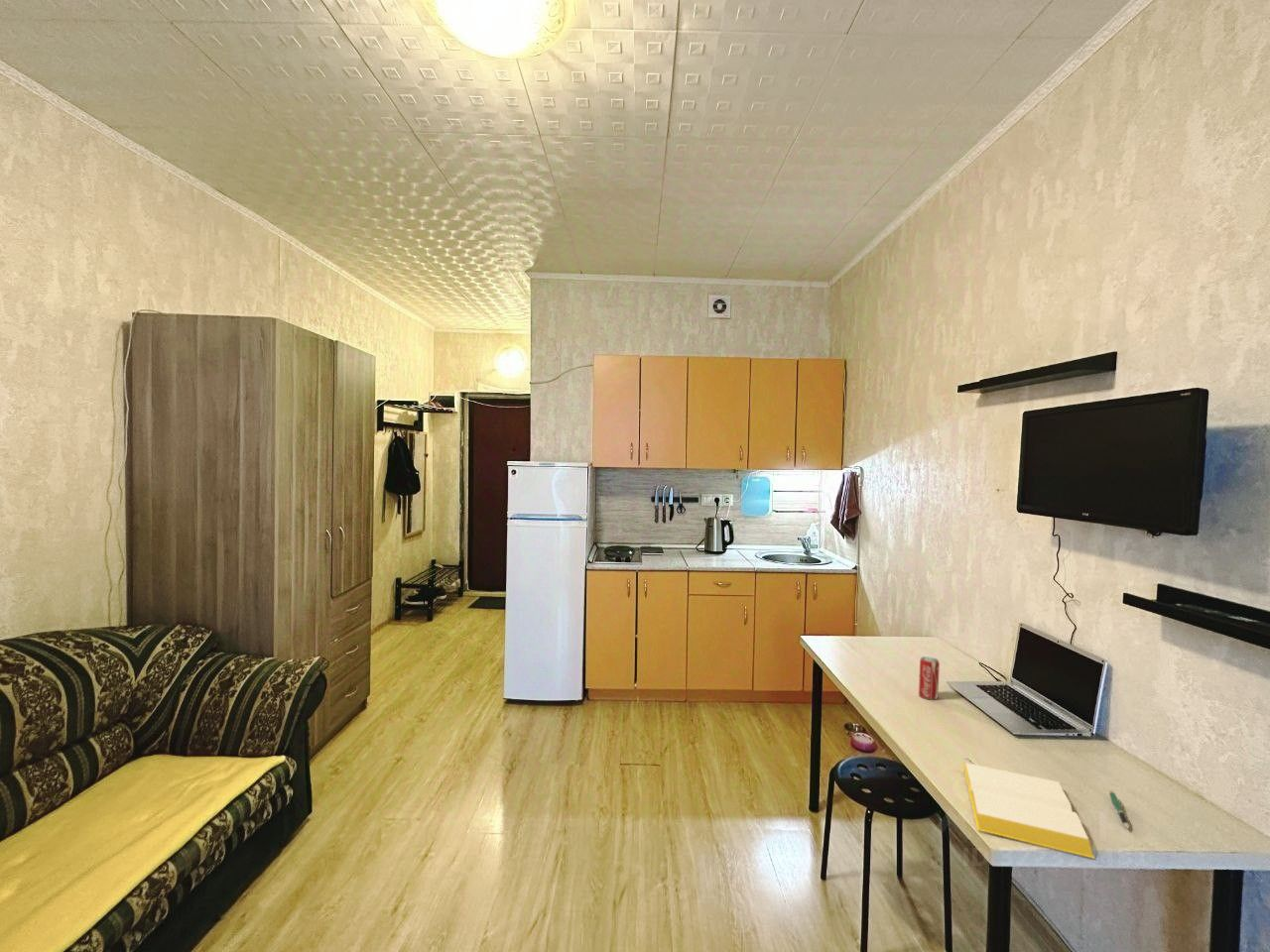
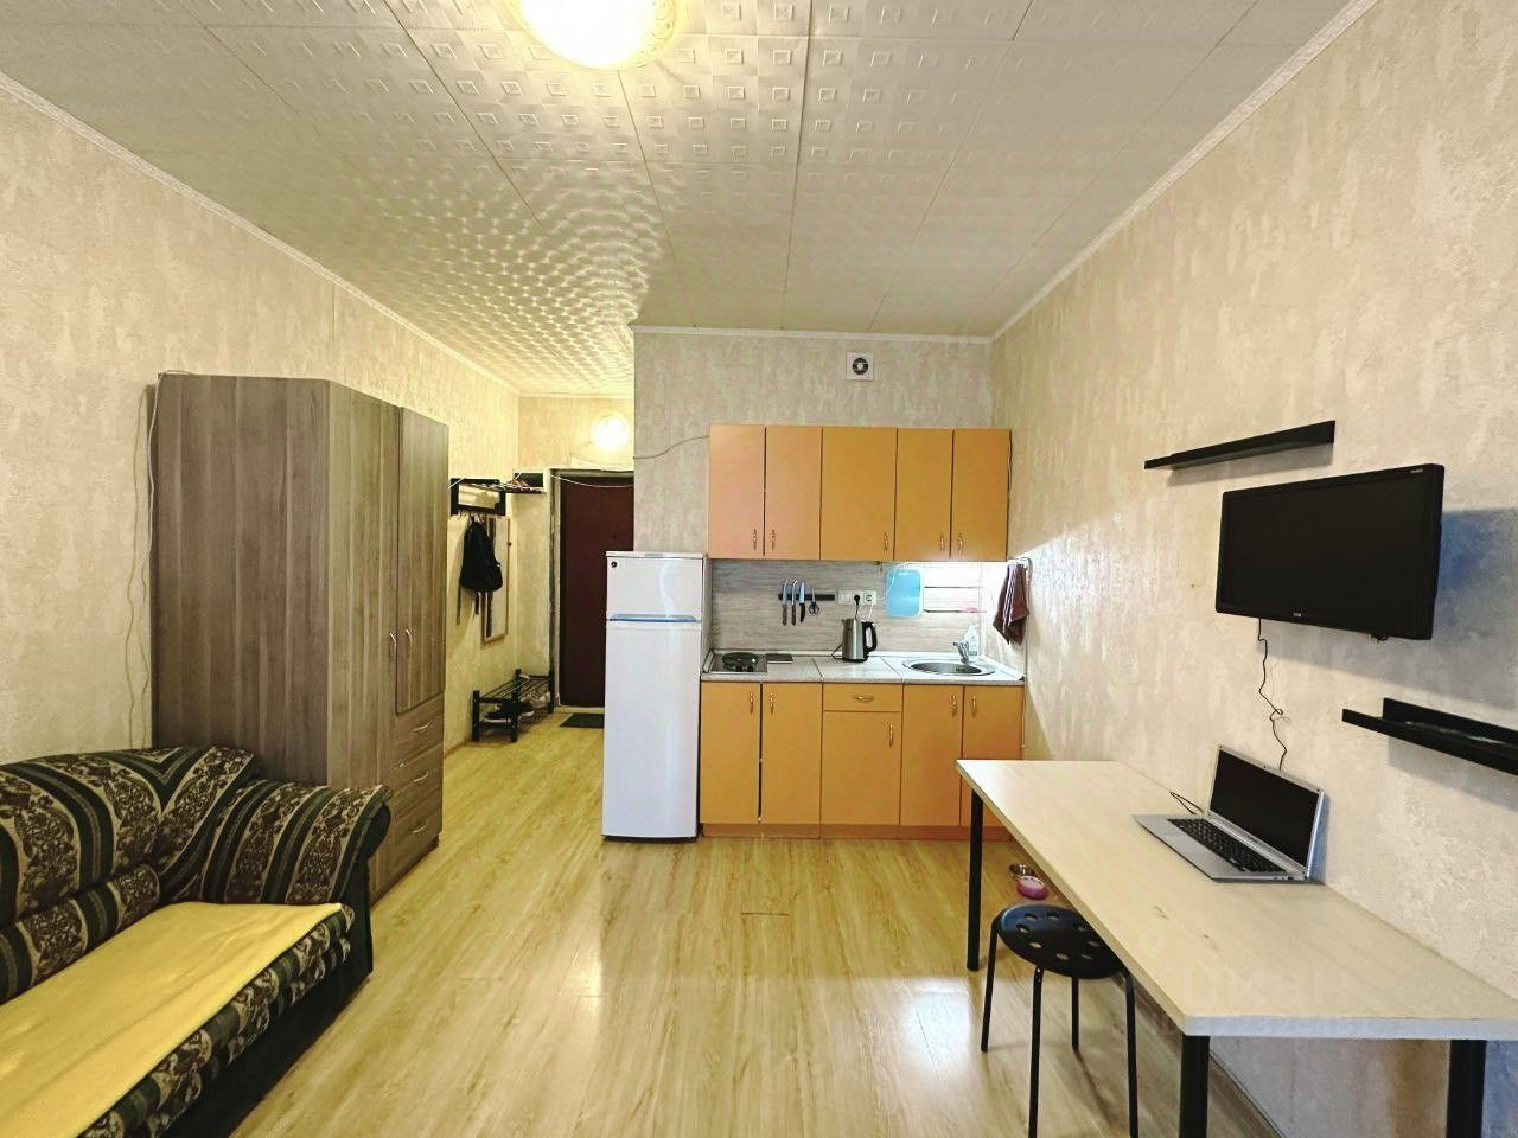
- notepad (1020, 801)
- pen (1118, 808)
- beverage can (929, 677)
